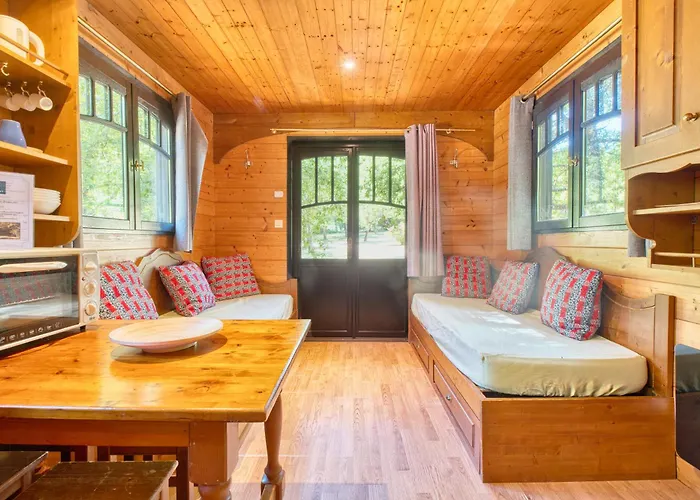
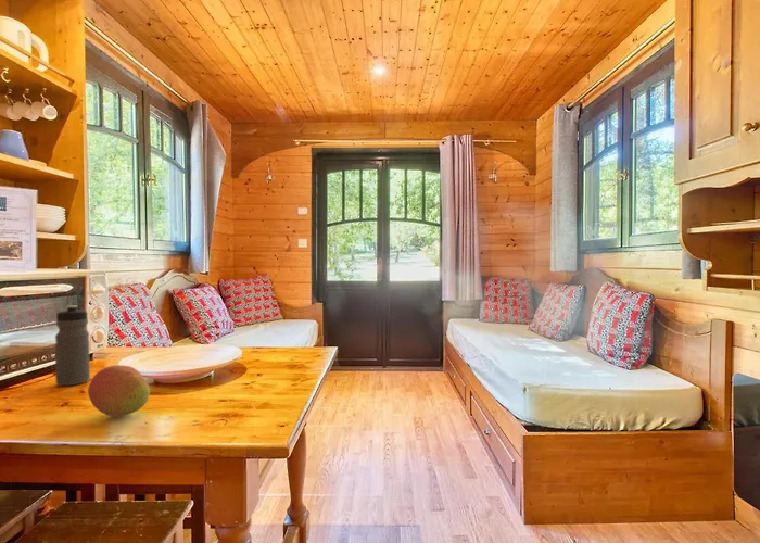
+ water bottle (72, 343)
+ fruit (119, 390)
